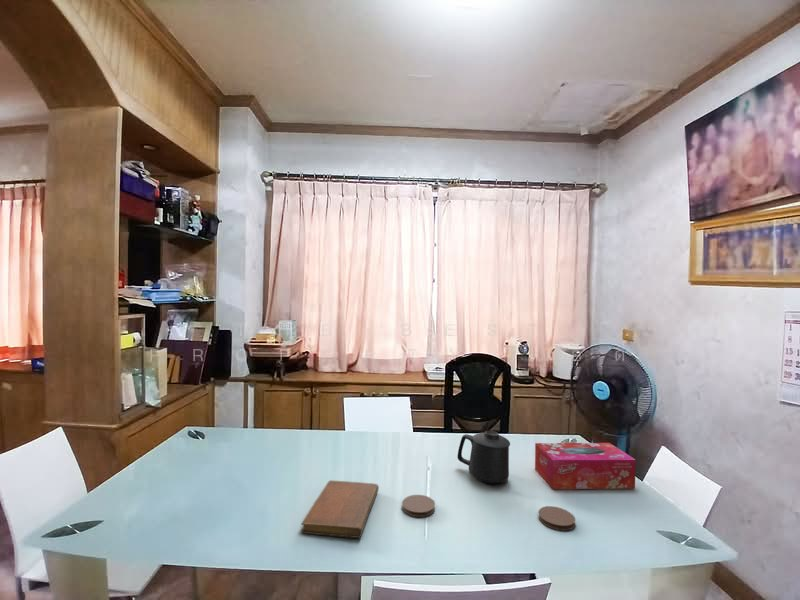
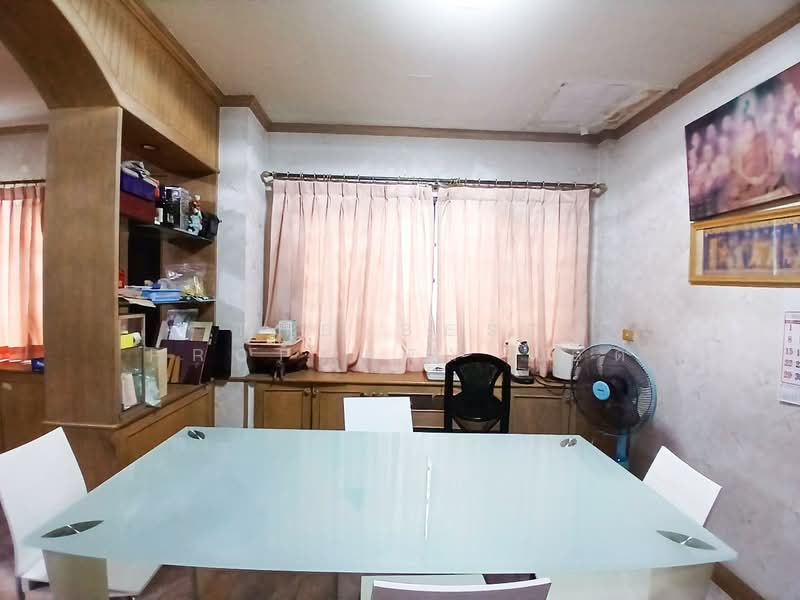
- notebook (343, 505)
- mug (483, 454)
- coaster (418, 505)
- coaster (556, 517)
- tissue box (582, 464)
